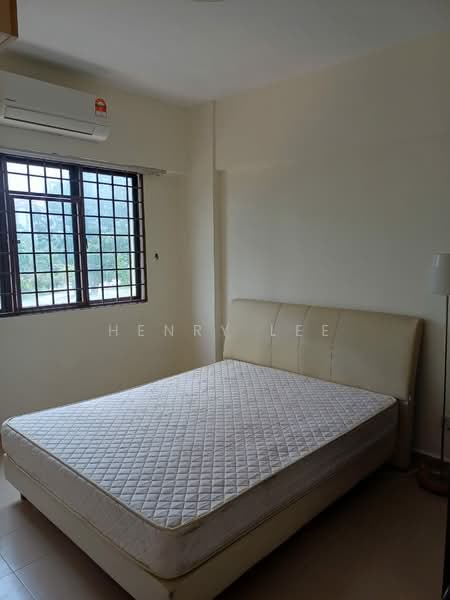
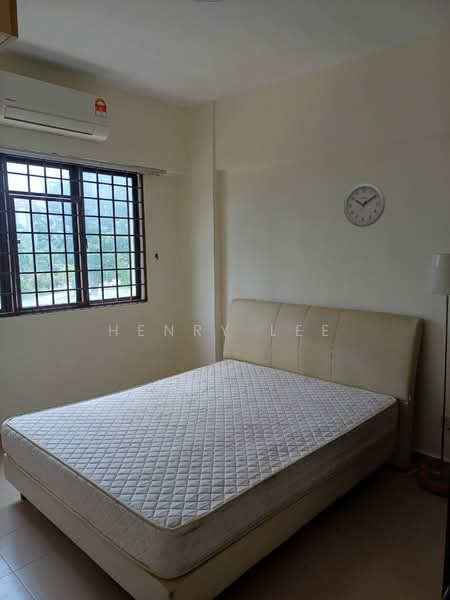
+ wall clock (363, 204)
